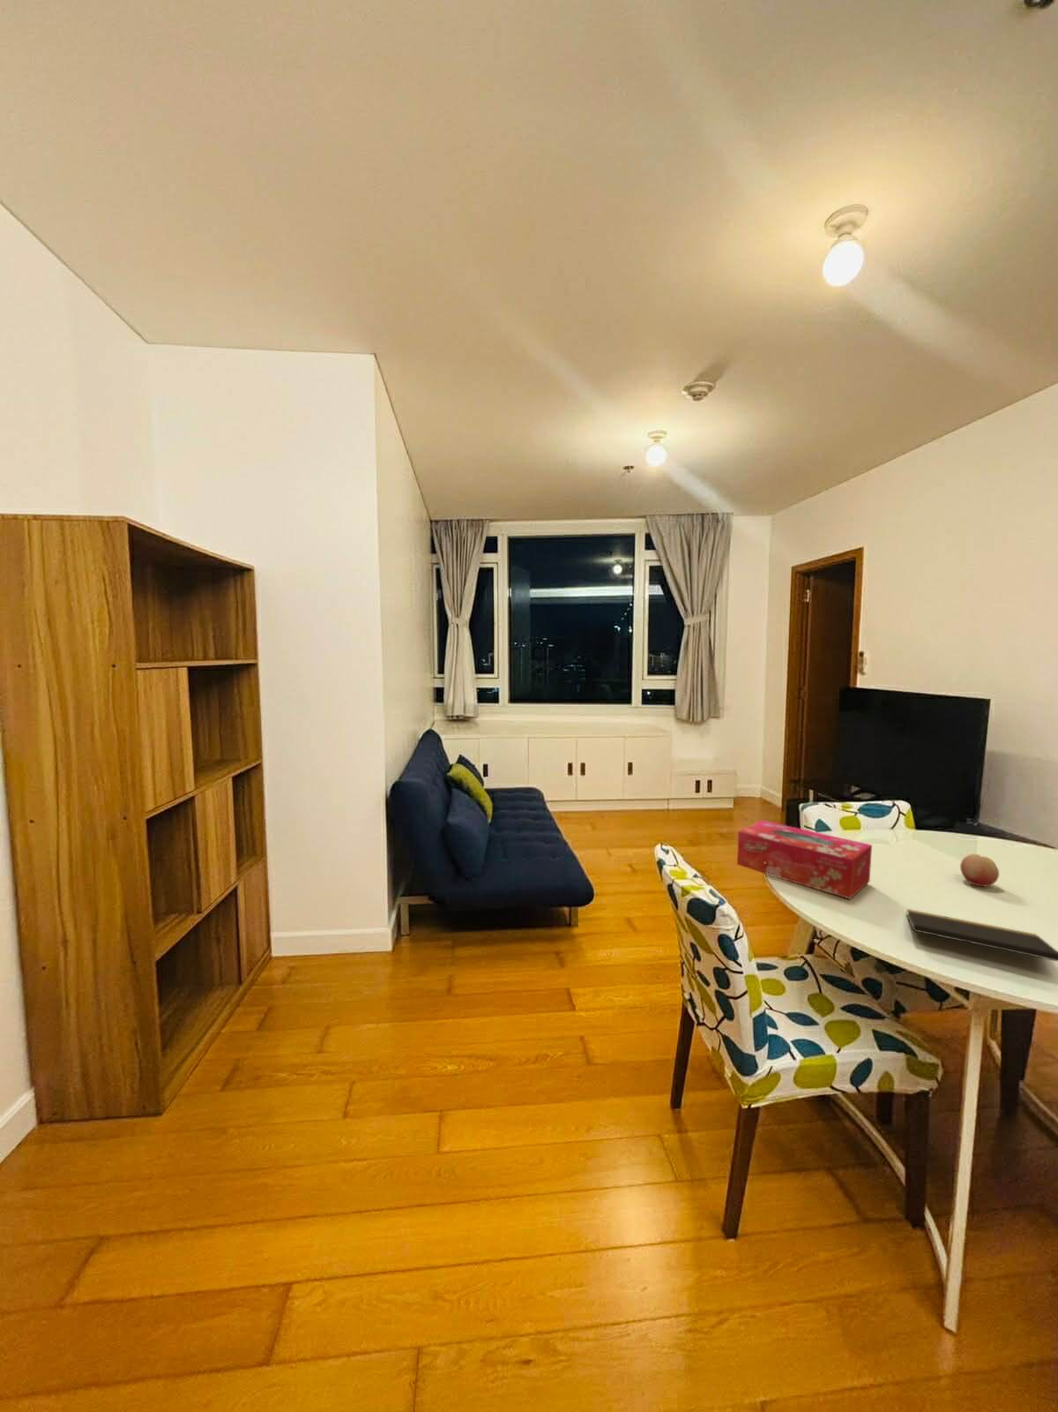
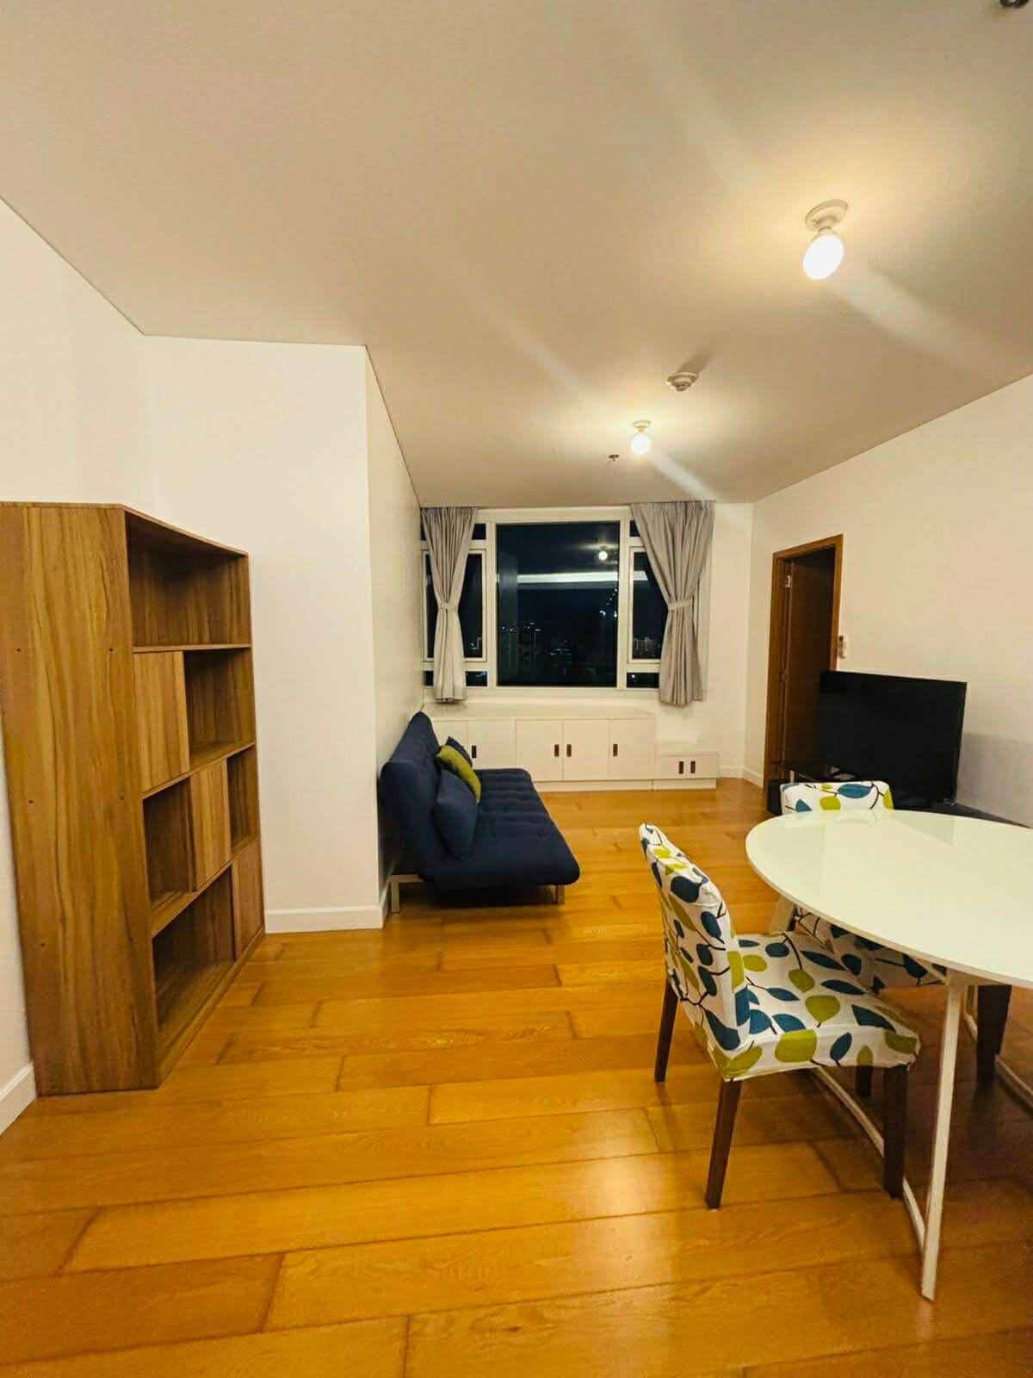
- tissue box (801, 855)
- notepad (975, 932)
- fruit (979, 869)
